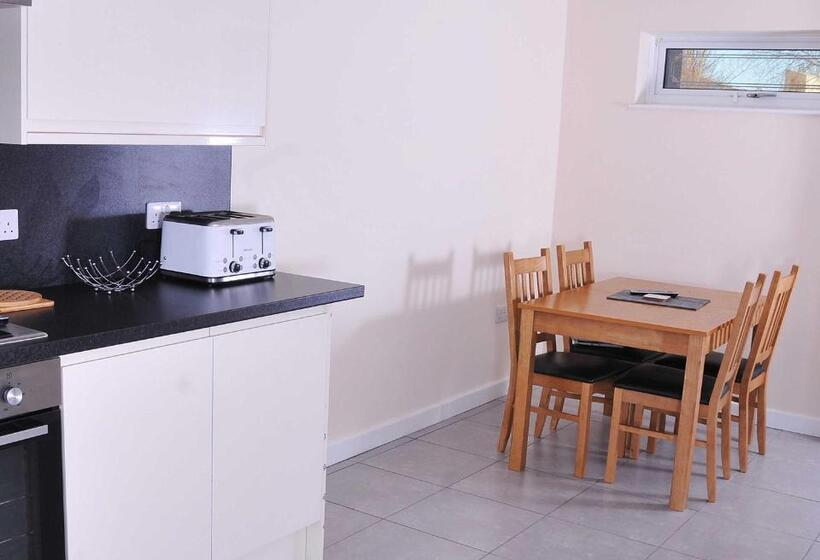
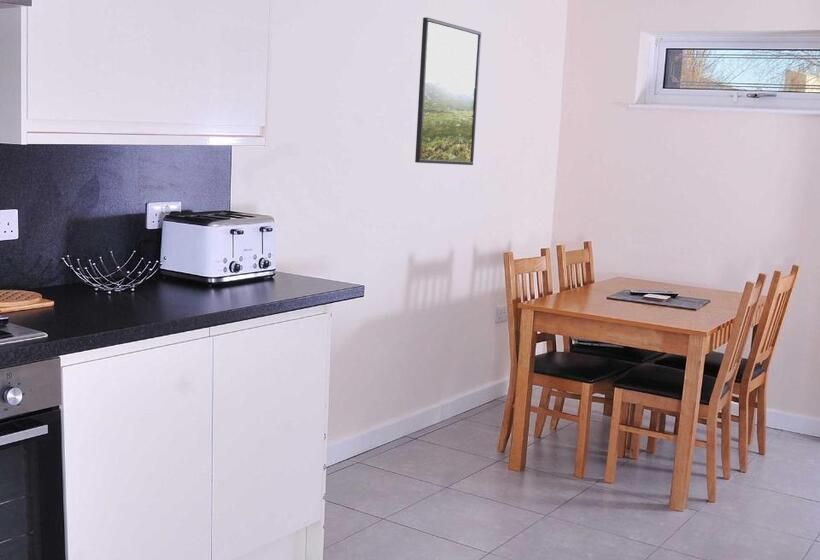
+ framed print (449, 95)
